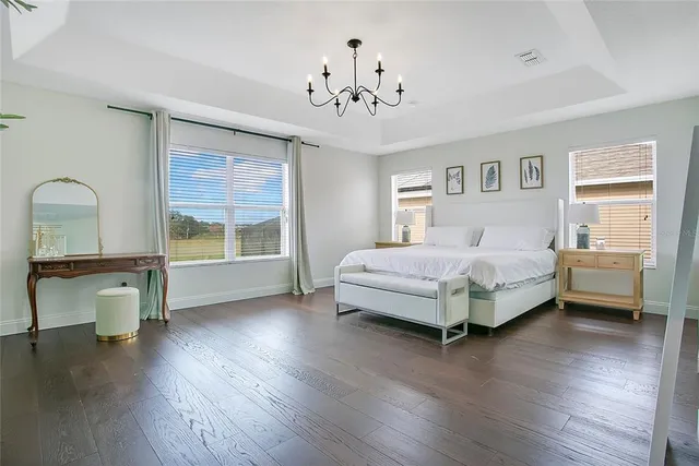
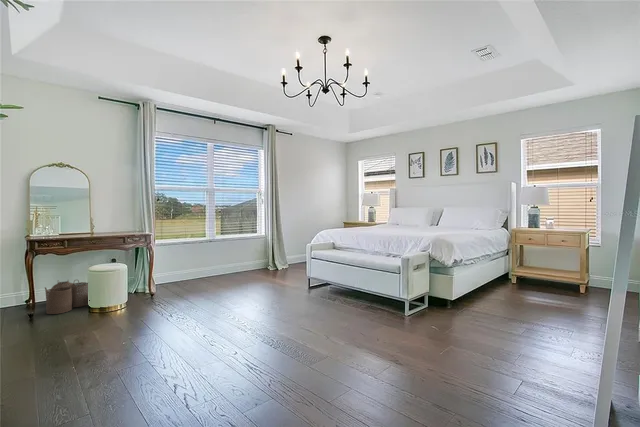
+ woven basket (75, 292)
